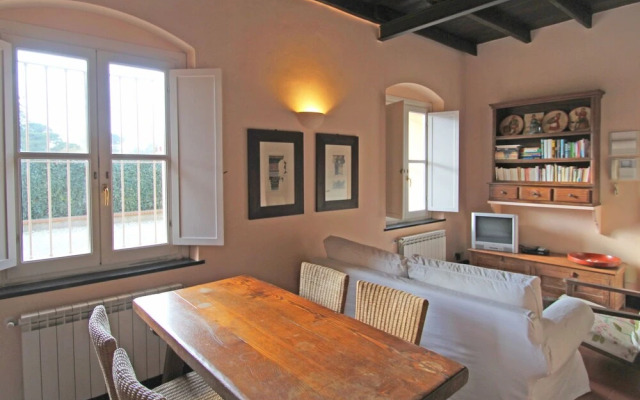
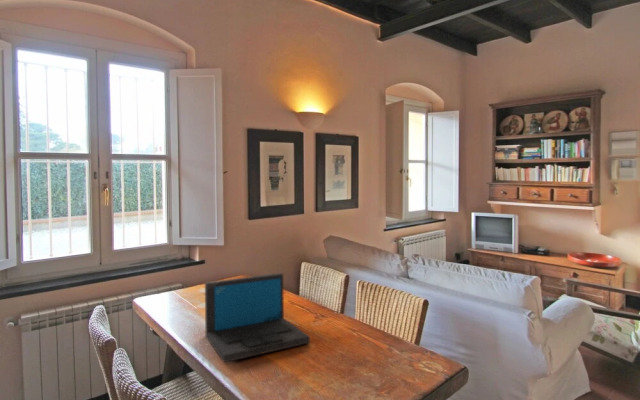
+ laptop (256, 311)
